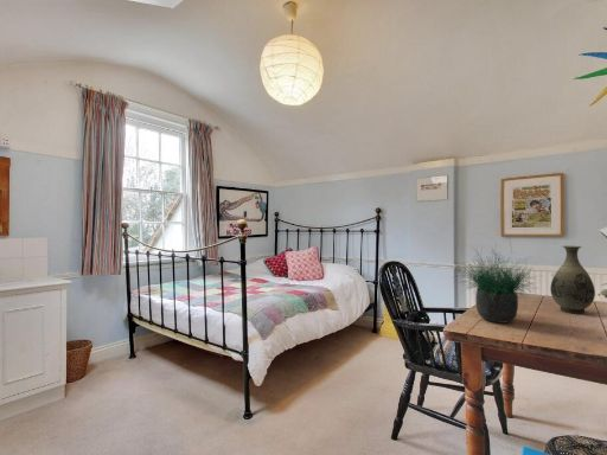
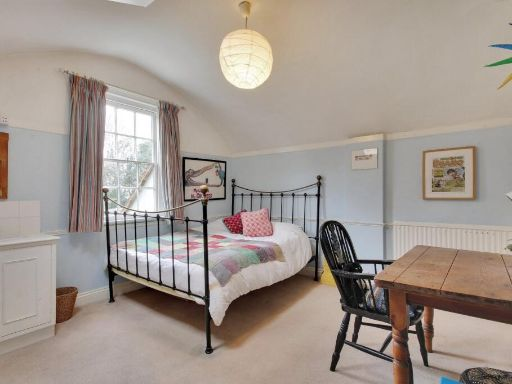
- vase (571, 278)
- potted plant (496, 277)
